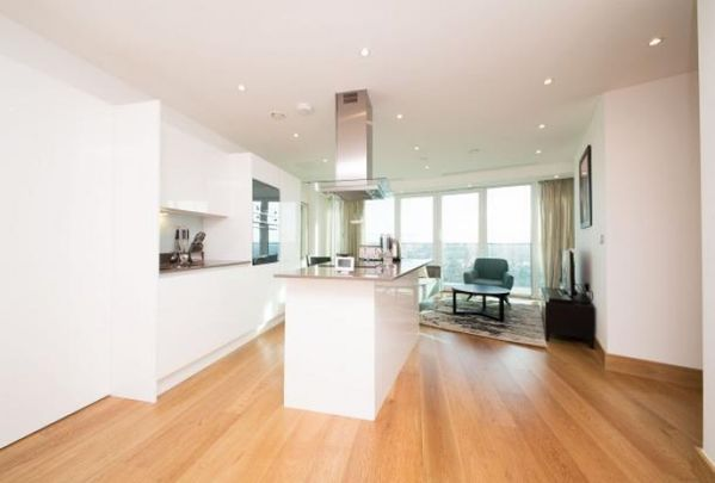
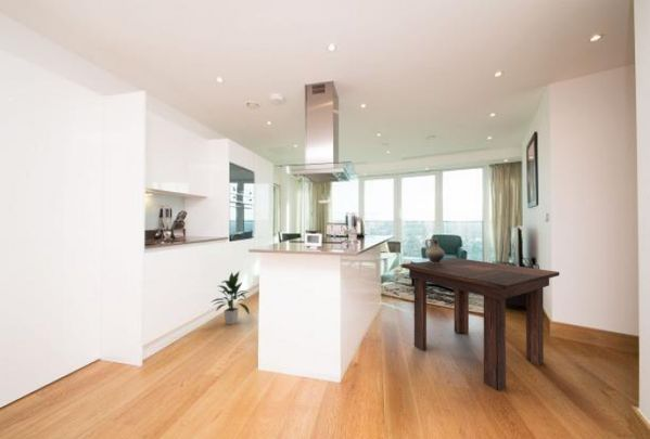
+ dining table (468, 310)
+ indoor plant (231, 298)
+ ceramic jug (434, 249)
